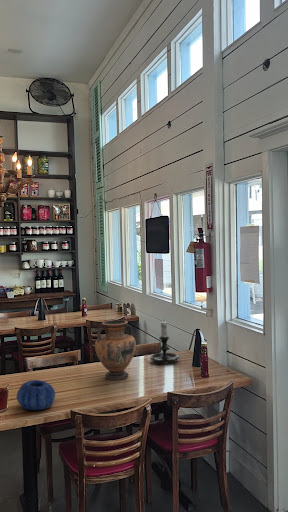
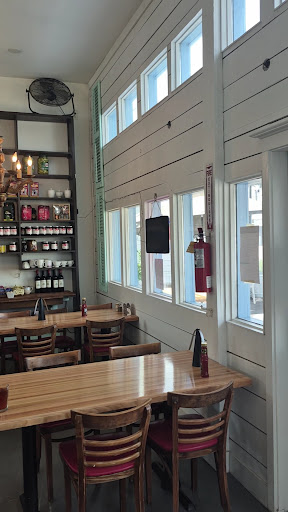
- candle holder (164, 340)
- decorative bowl (36, 394)
- vase (115, 349)
